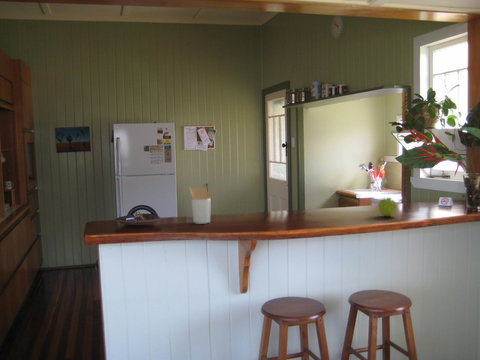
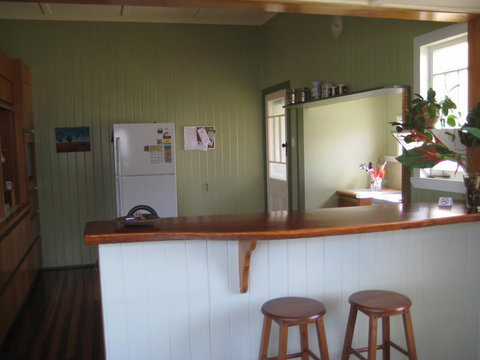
- fruit (387, 206)
- utensil holder (200, 204)
